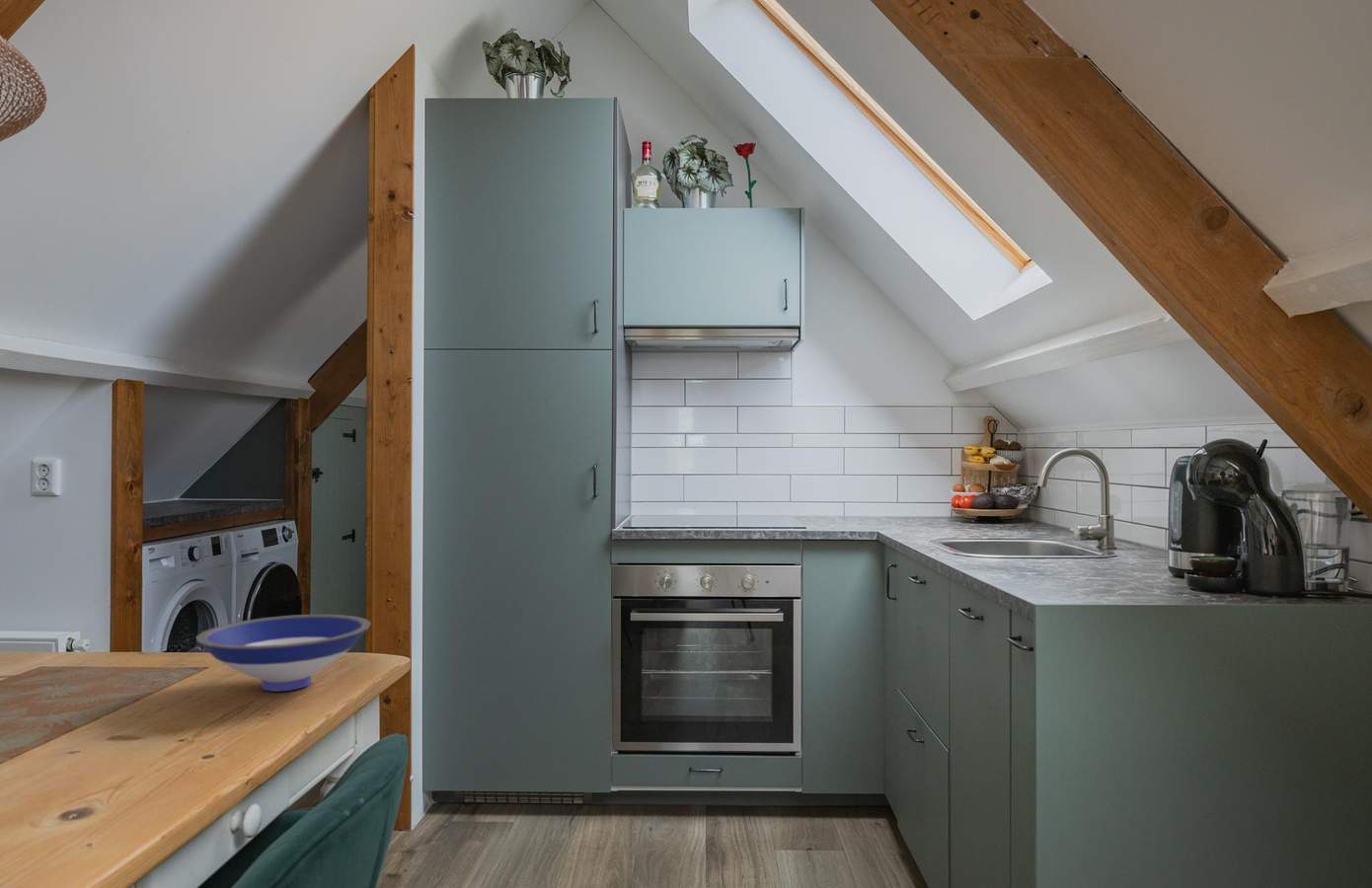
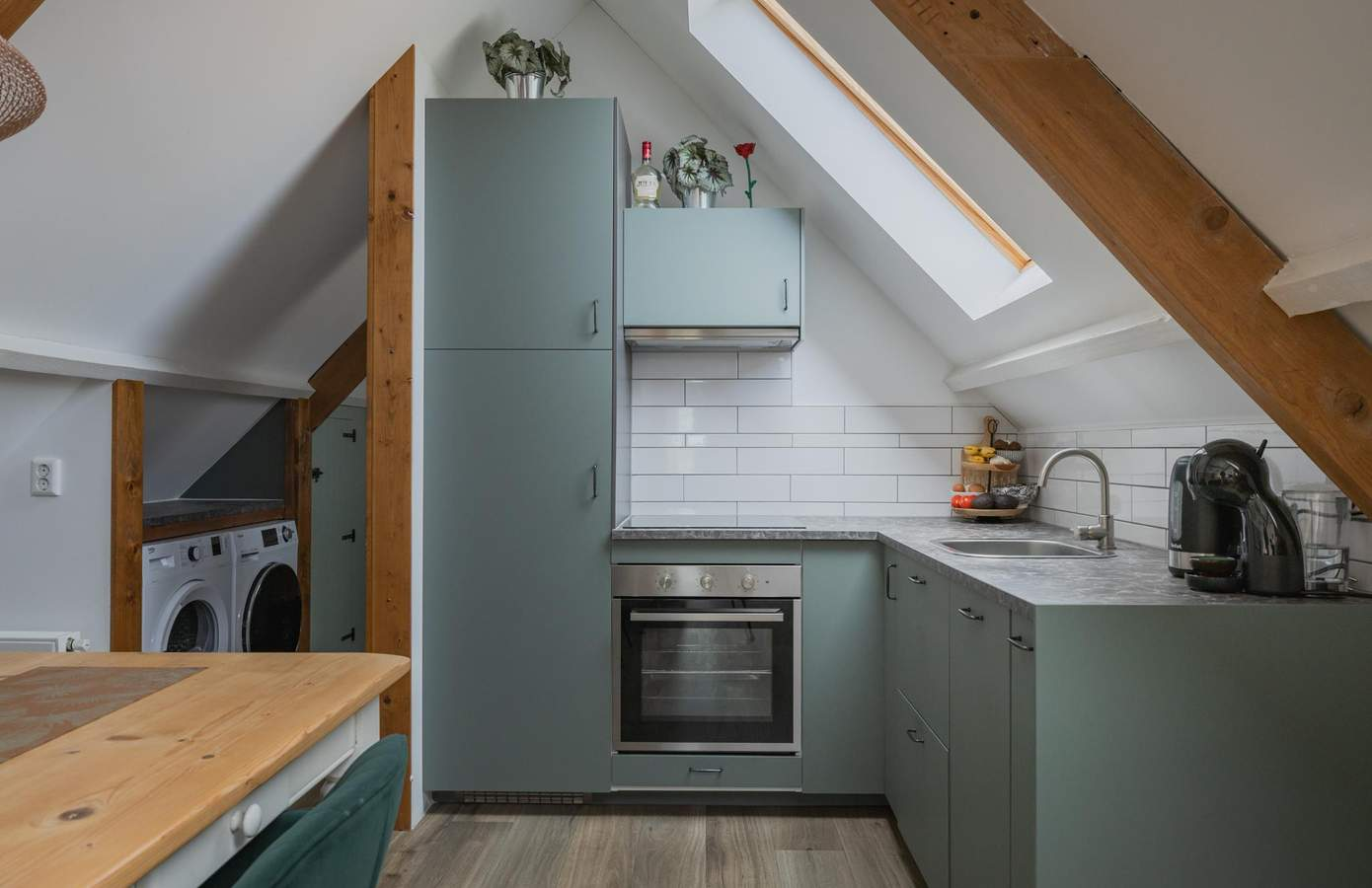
- bowl (286, 657)
